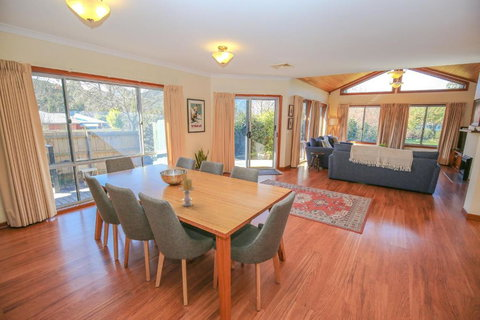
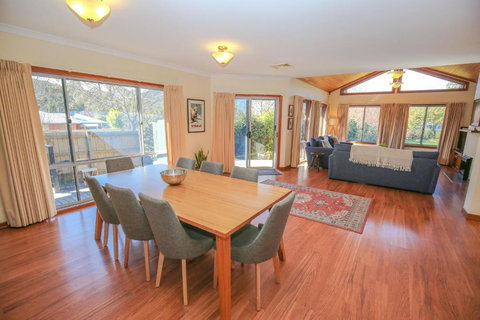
- candle (187, 189)
